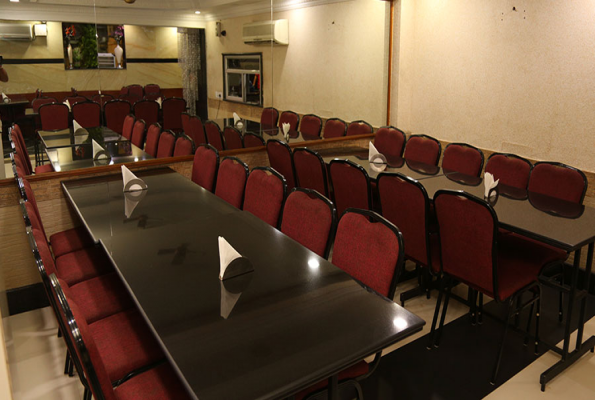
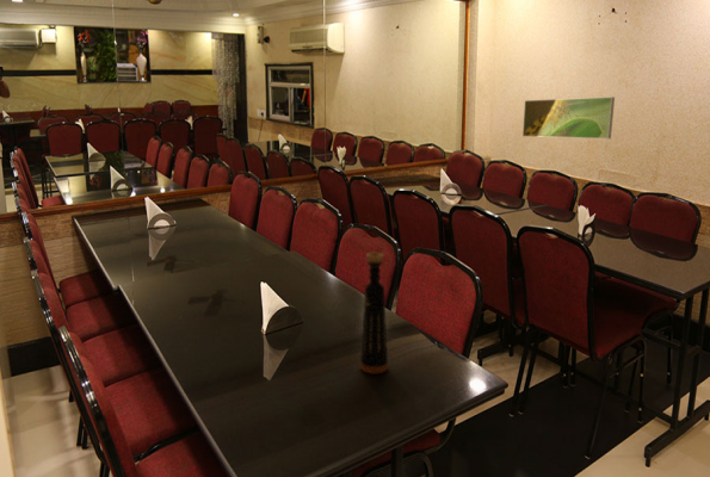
+ bottle (373, 312)
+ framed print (564, 118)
